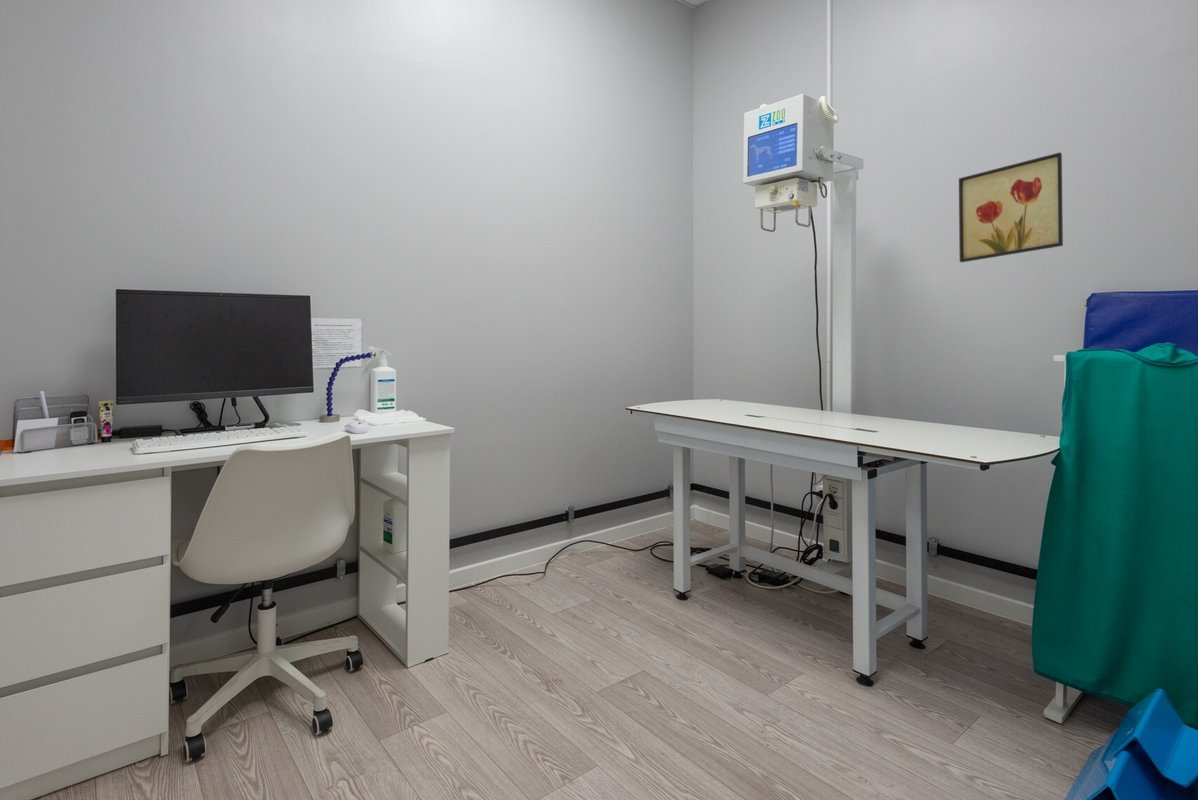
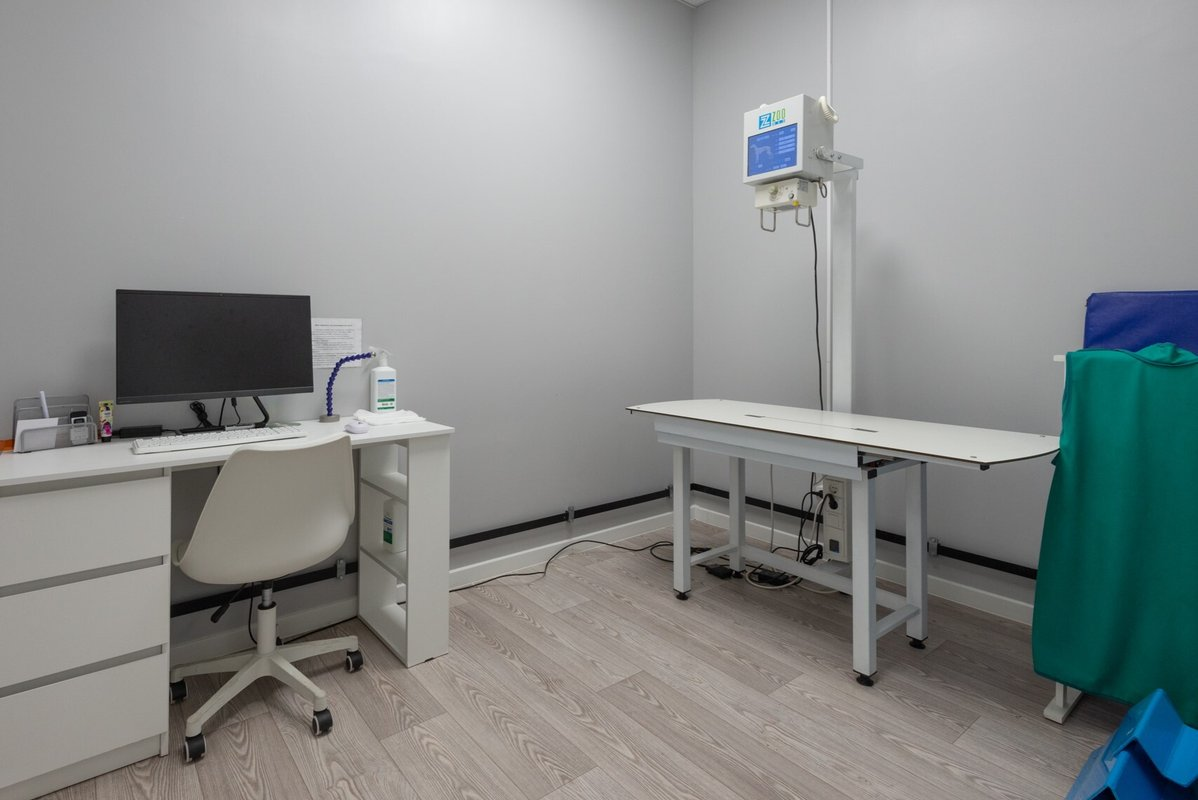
- wall art (1008, 210)
